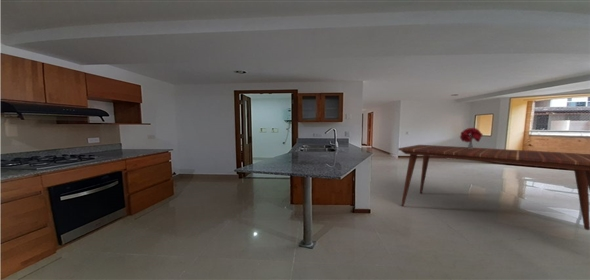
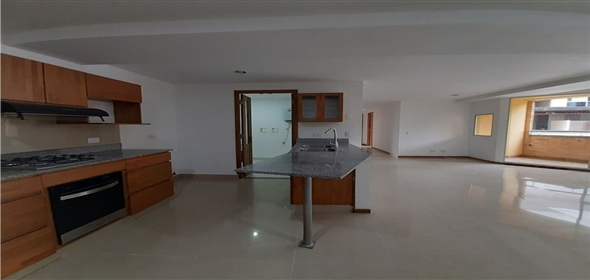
- bouquet (470, 138)
- dining table (488, 161)
